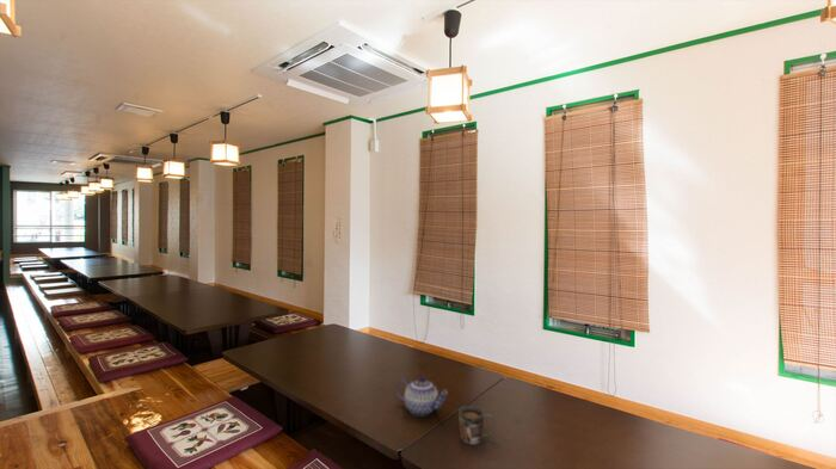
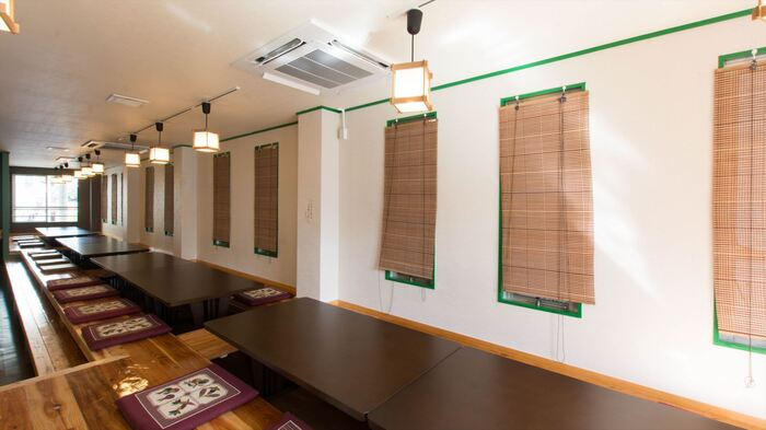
- mug (477, 425)
- teapot (420, 393)
